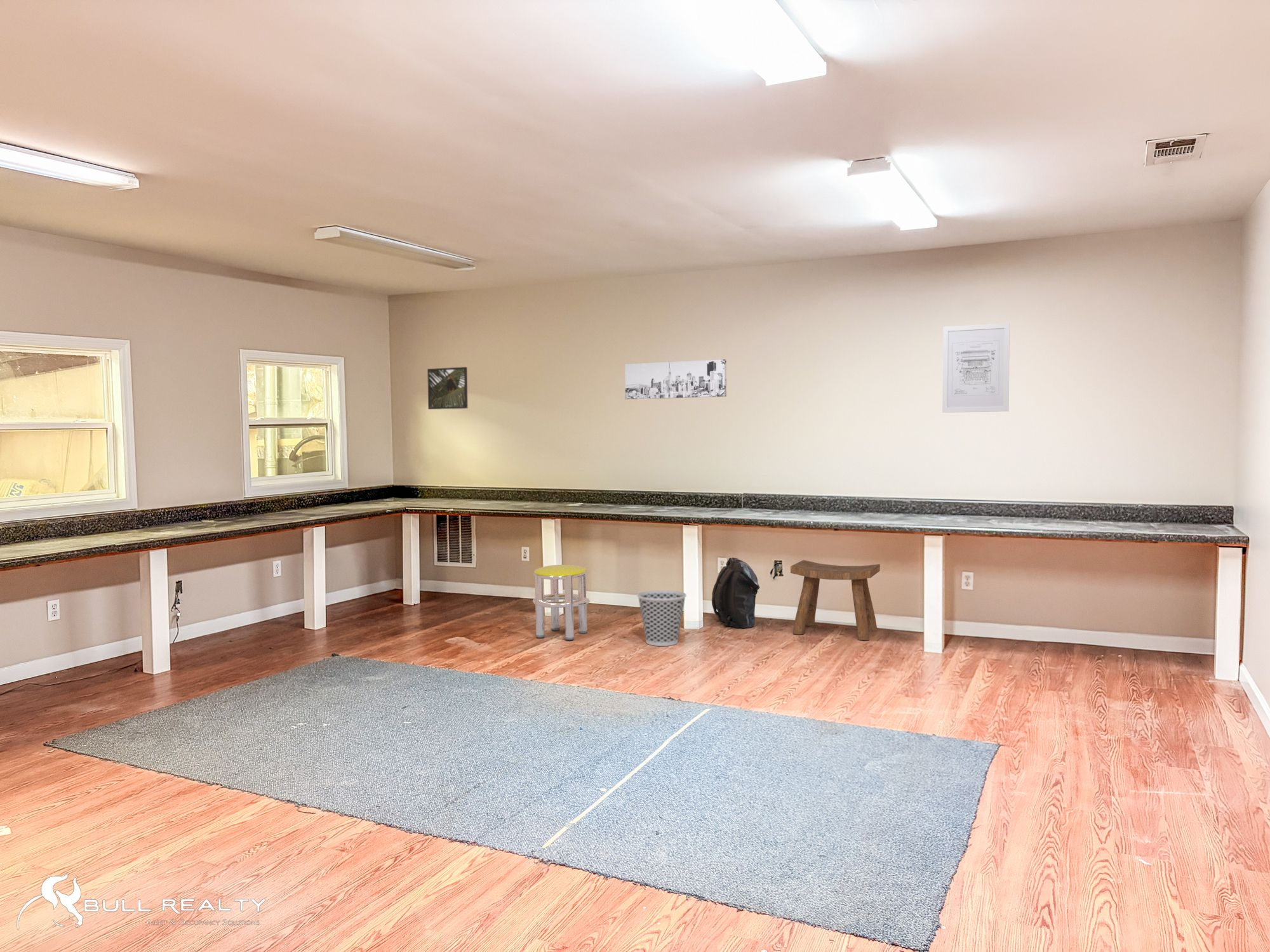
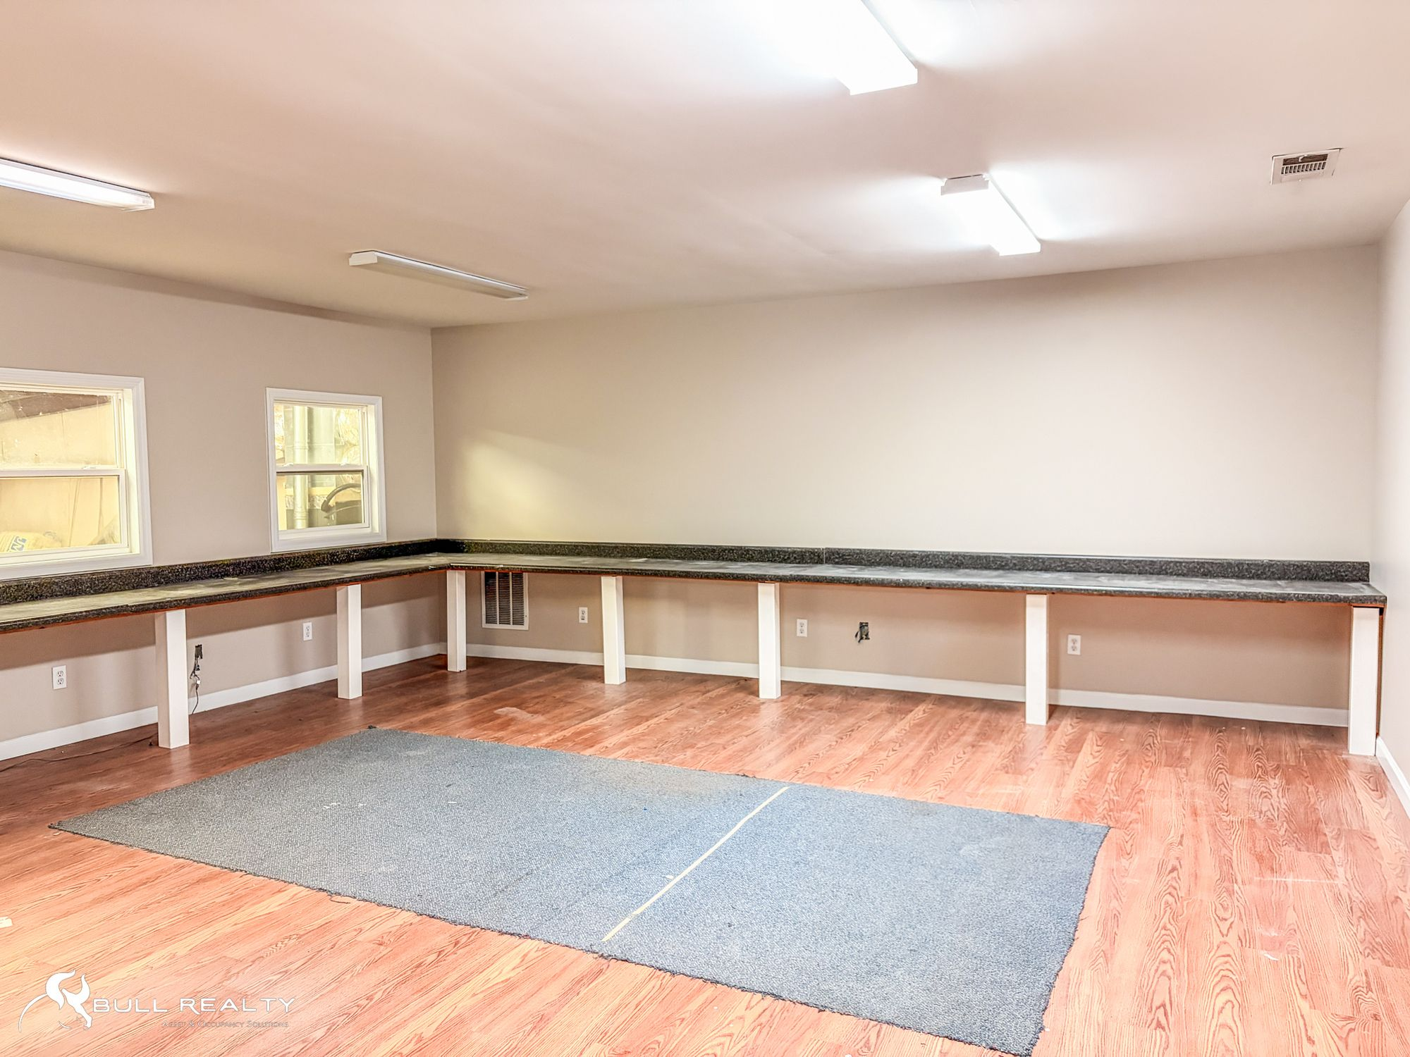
- wall art (674, 380)
- backpack (735, 590)
- wall art (975, 368)
- stool (853, 597)
- stool (562, 601)
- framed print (447, 388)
- wastebasket (662, 618)
